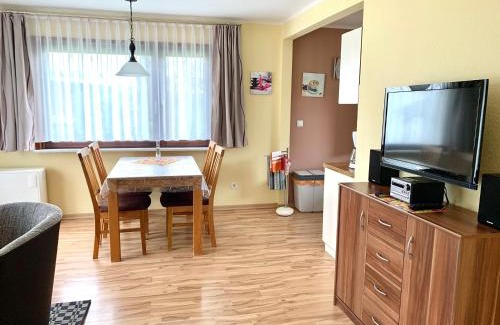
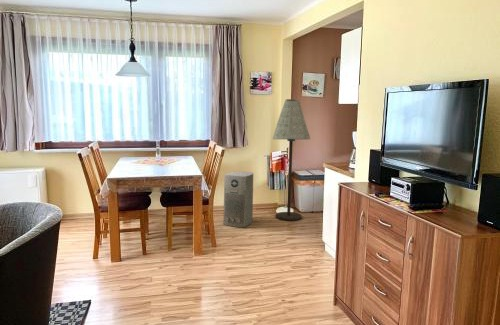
+ air purifier (239, 198)
+ floor lamp (290, 159)
